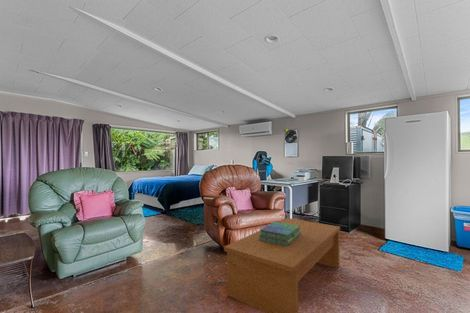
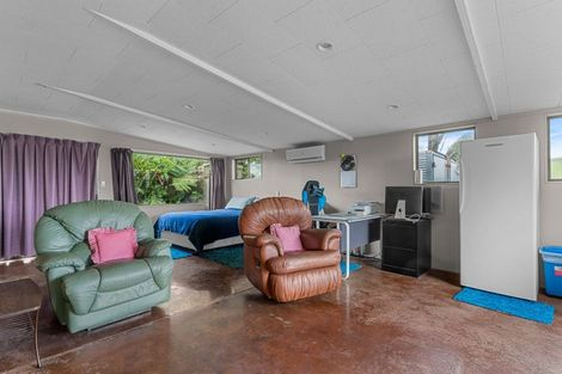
- coffee table (289, 257)
- stack of books (280, 232)
